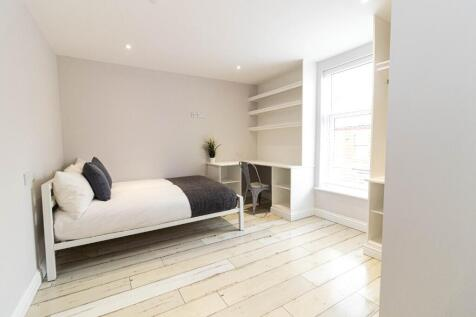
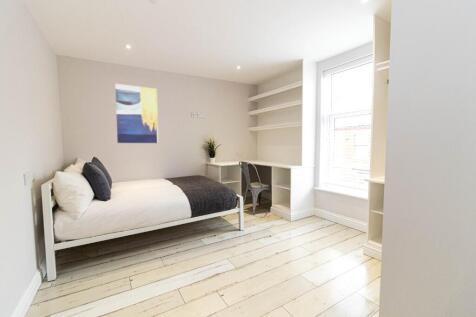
+ wall art (137, 115)
